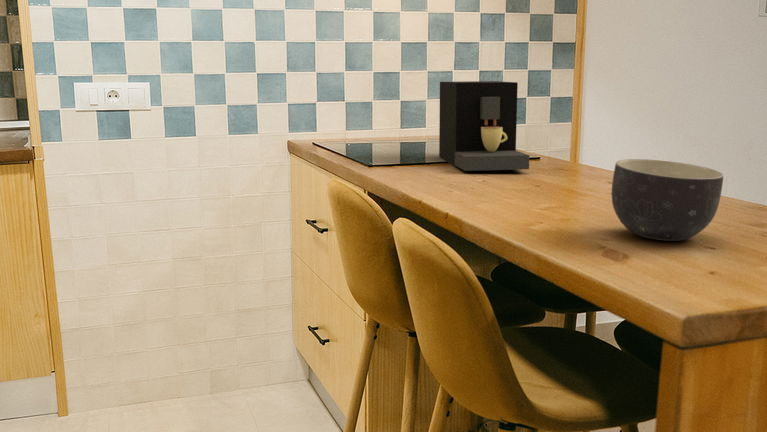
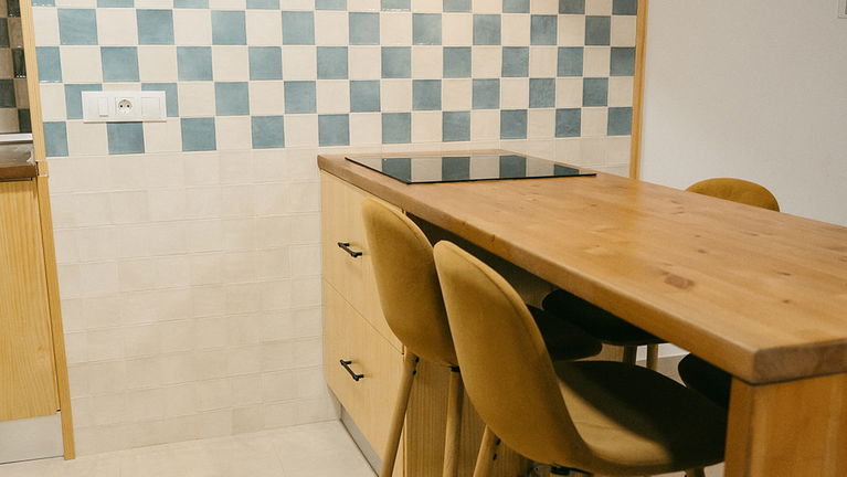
- bowl (664, 200)
- coffee maker (481, 123)
